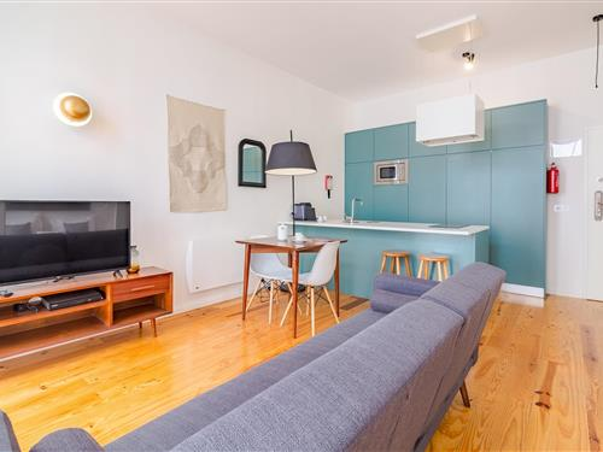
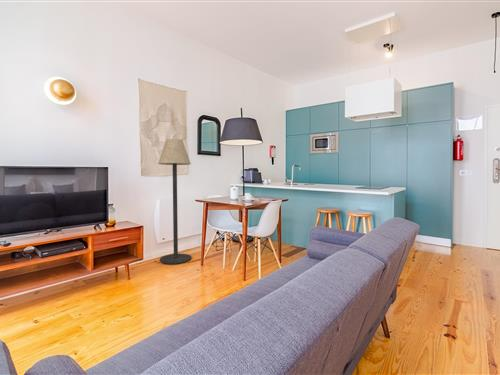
+ floor lamp (175, 200)
